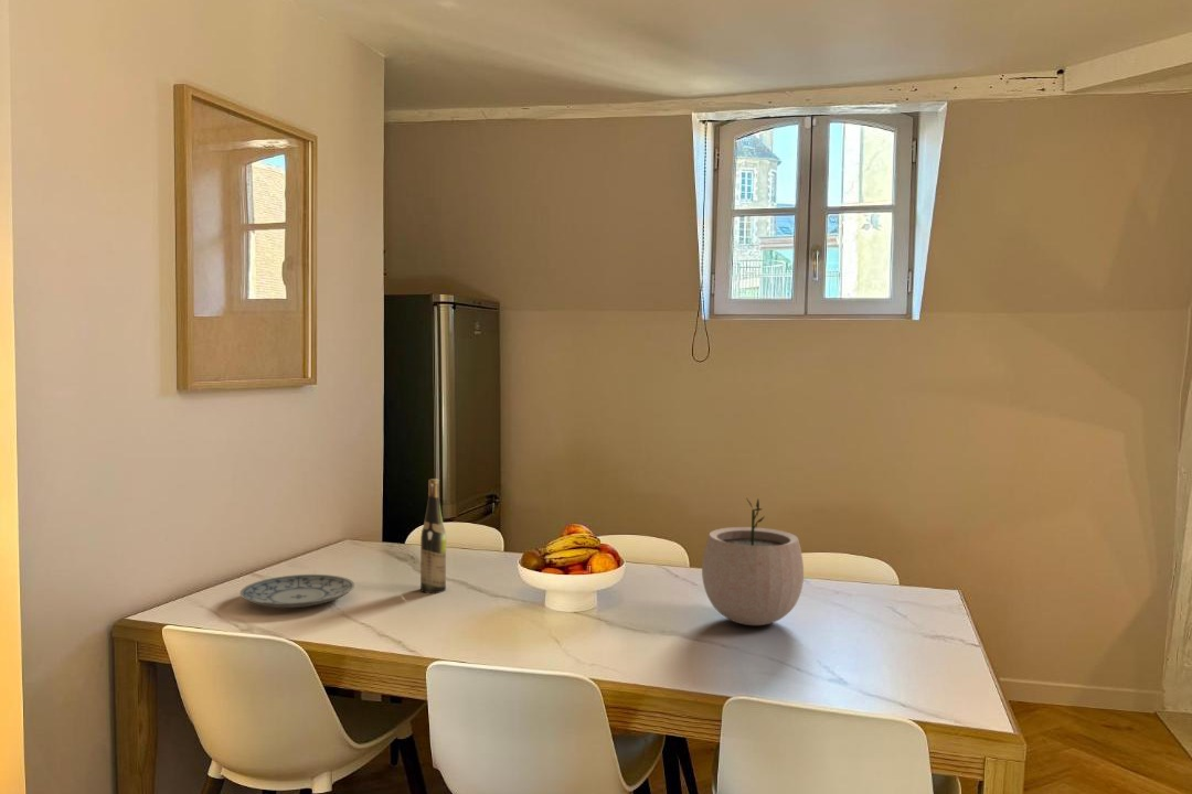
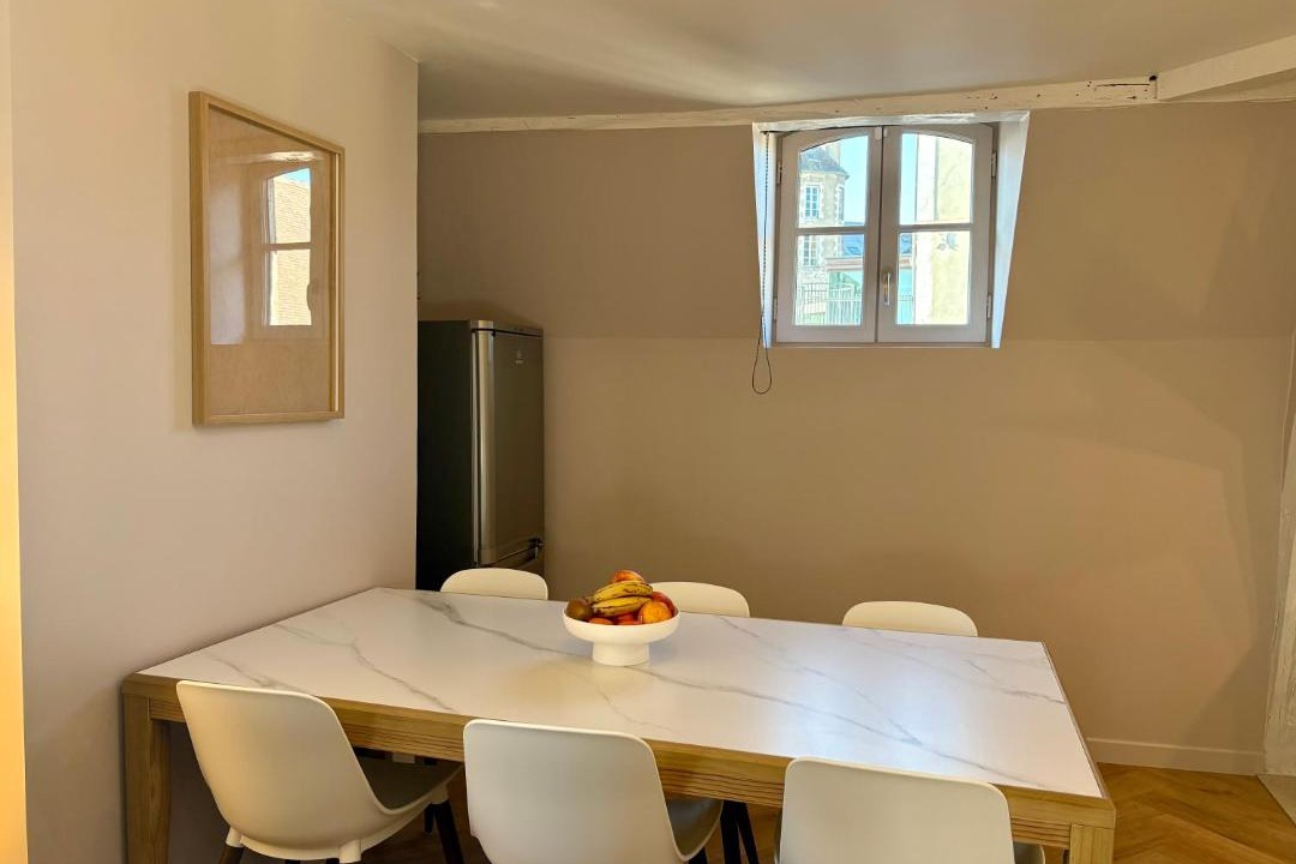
- wine bottle (433, 535)
- plate (298, 593)
- plant pot (753, 559)
